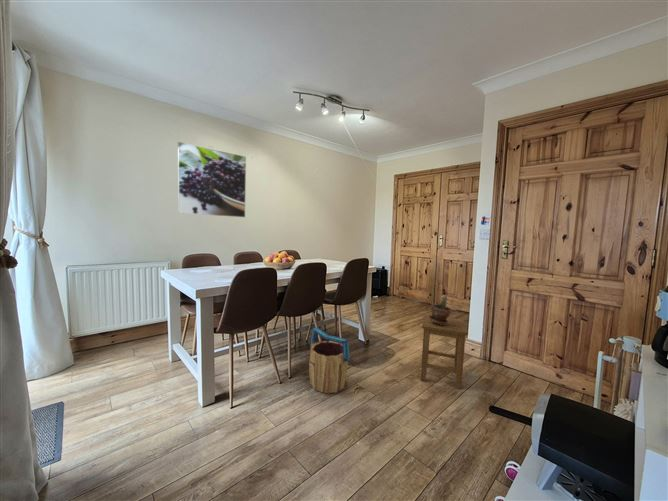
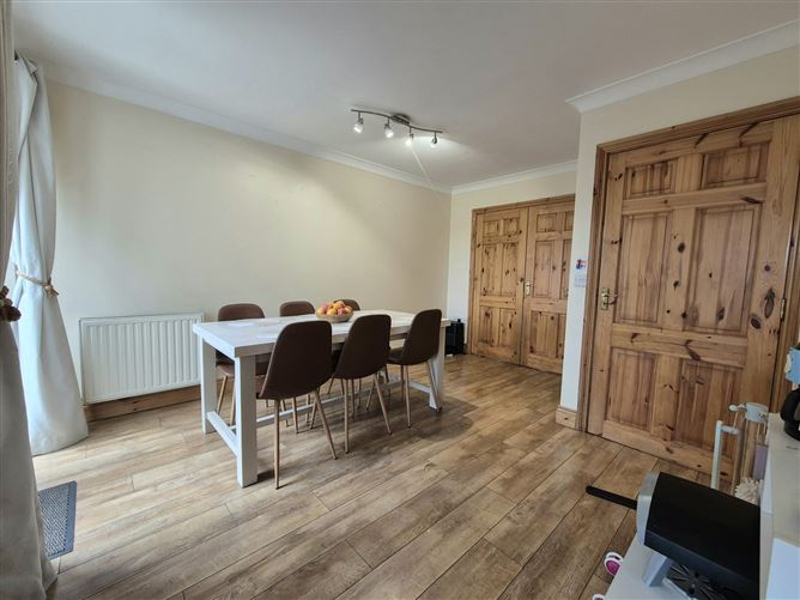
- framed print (214, 183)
- stool (442, 353)
- potted plant (440, 308)
- bucket (328, 358)
